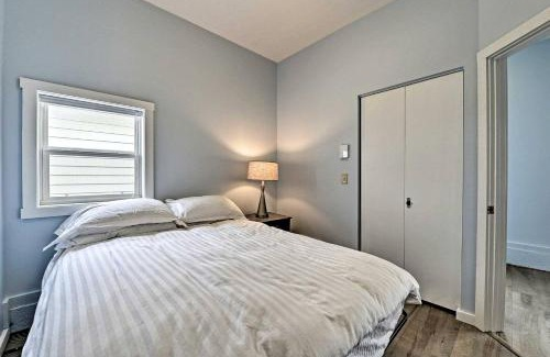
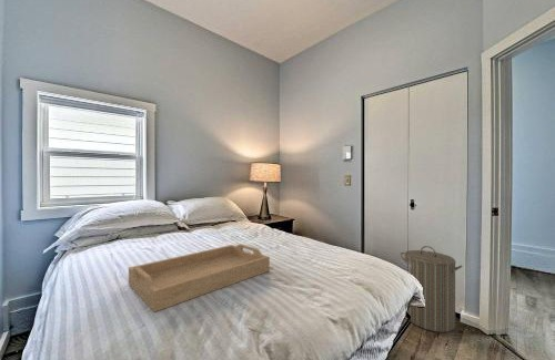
+ serving tray (203, 267)
+ laundry hamper (428, 282)
